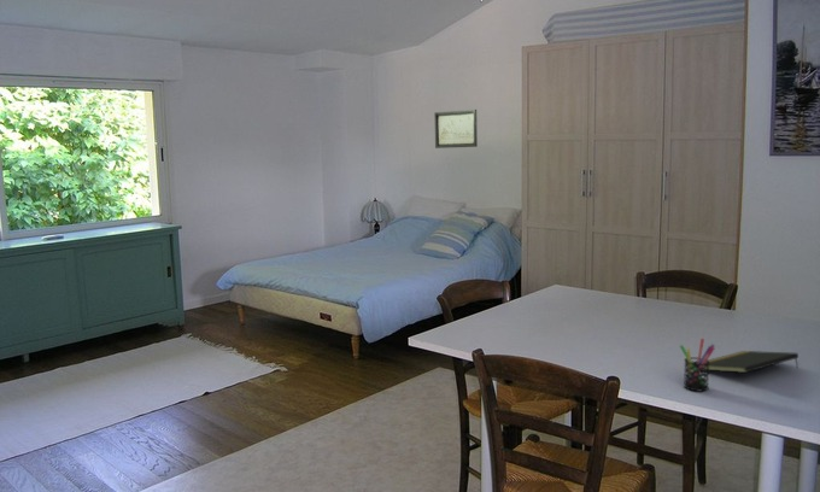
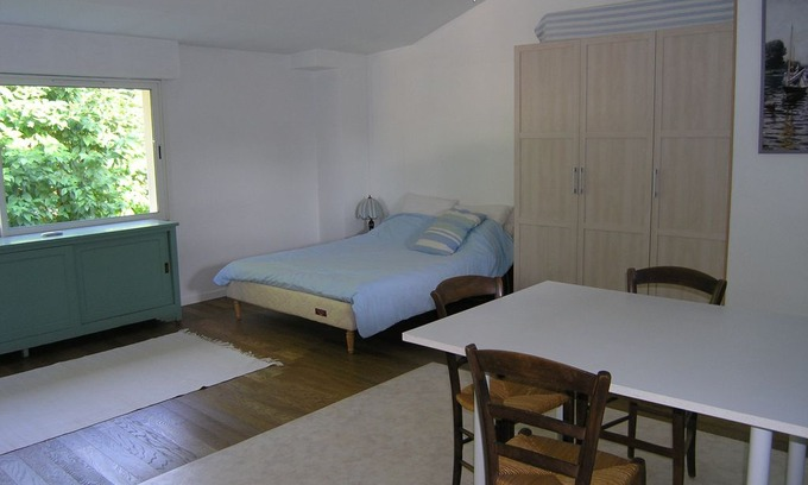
- pen holder (695, 363)
- notepad (744, 361)
- wall art (455, 129)
